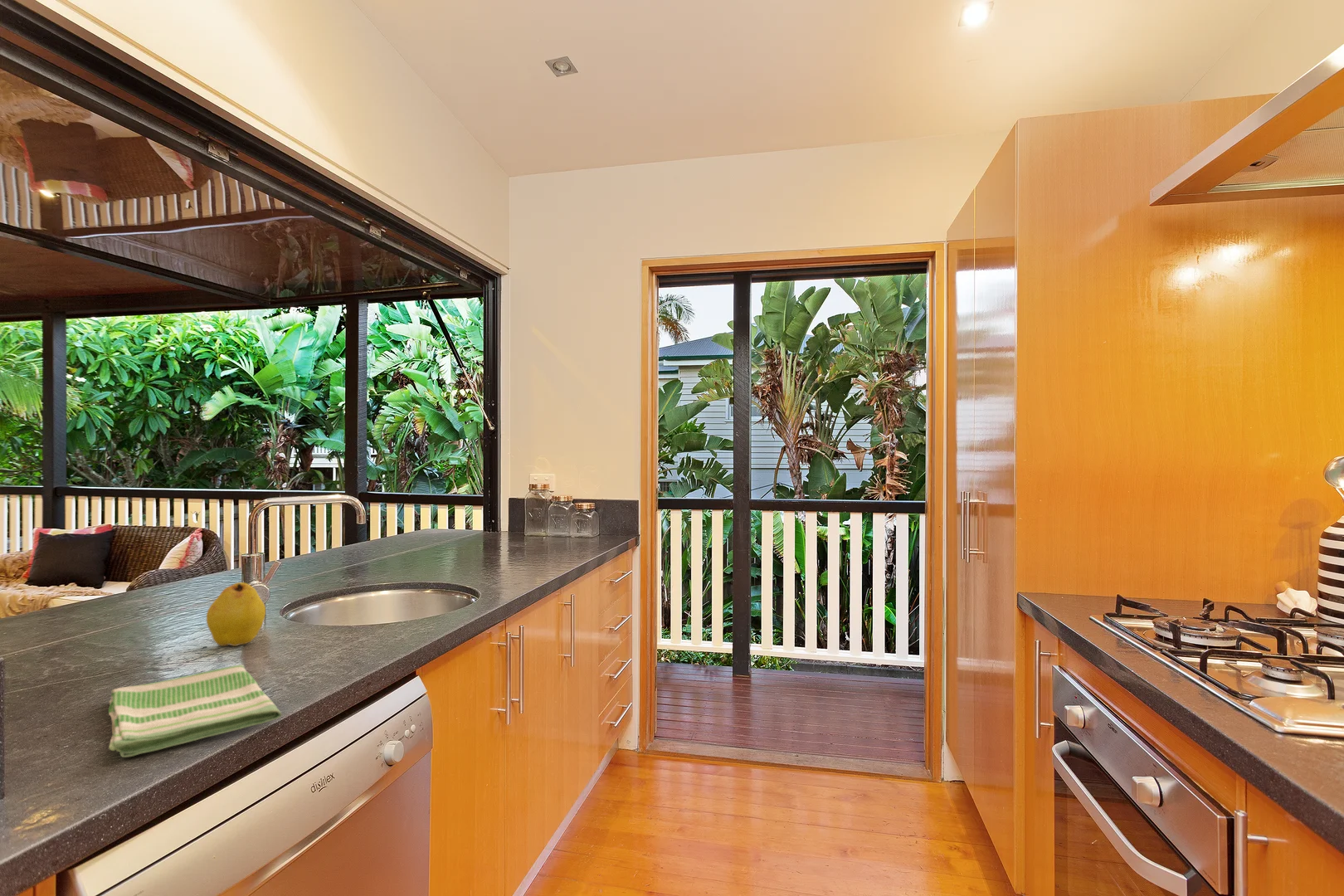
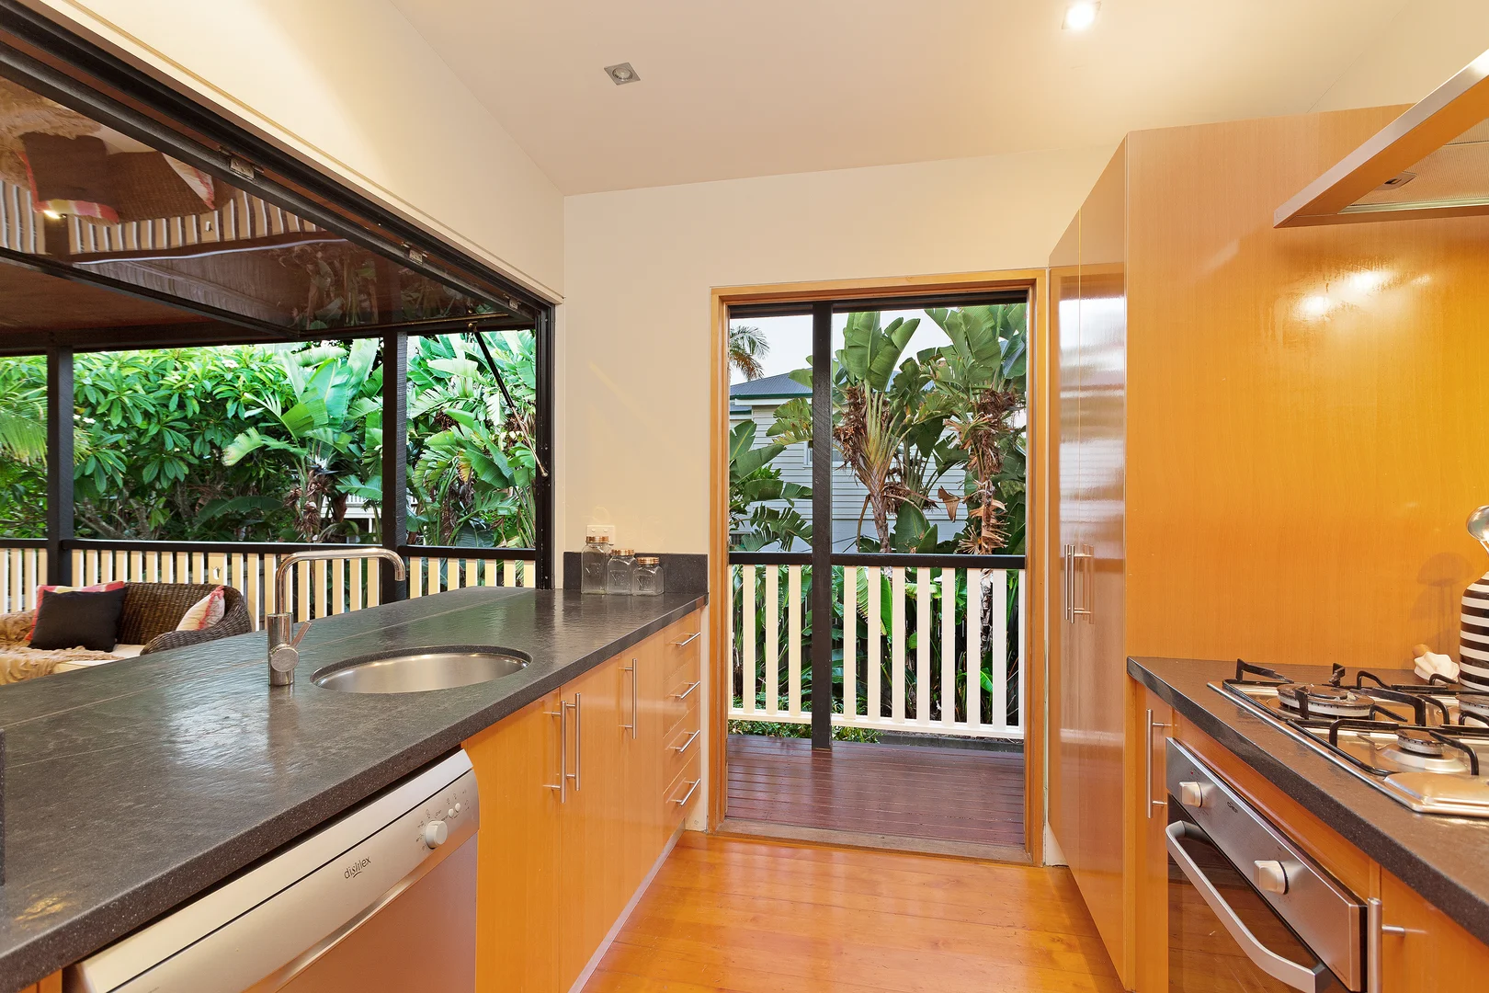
- dish towel (190, 703)
- fruit (236, 612)
